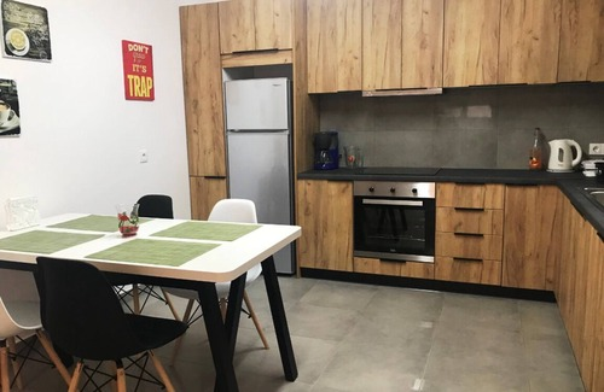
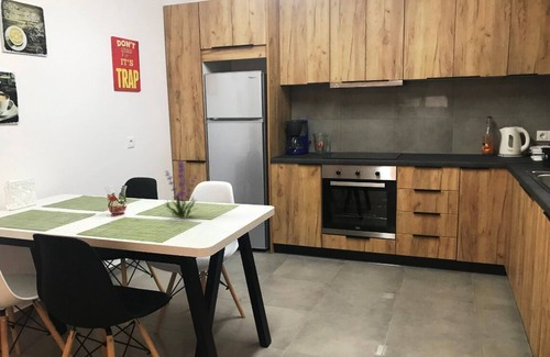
+ plant (182, 188)
